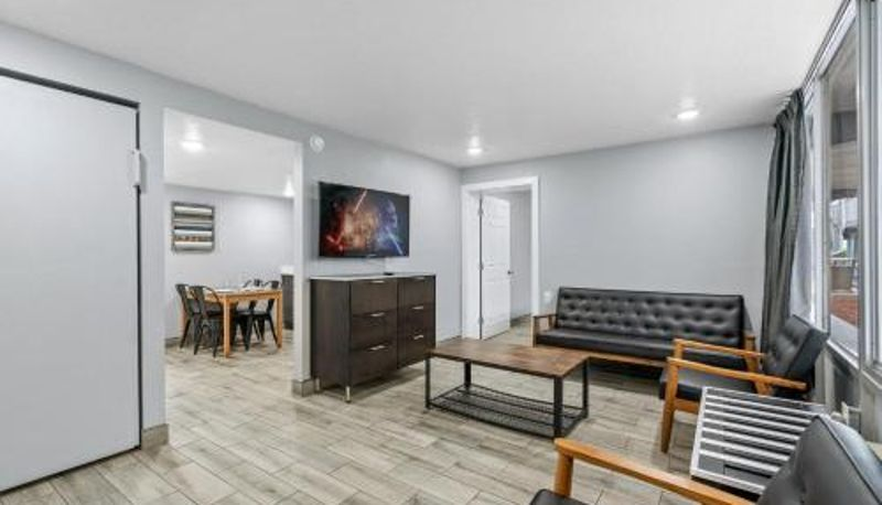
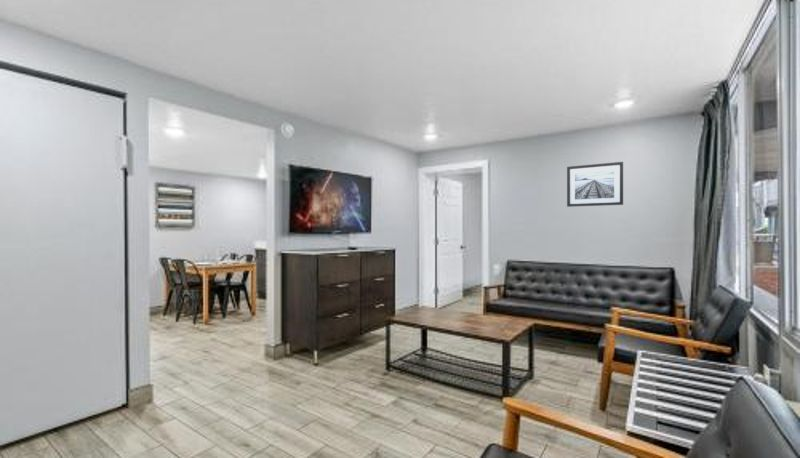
+ wall art (594, 185)
